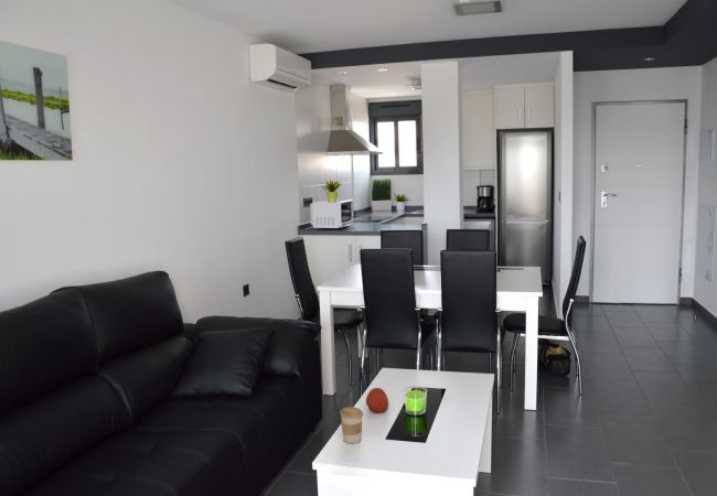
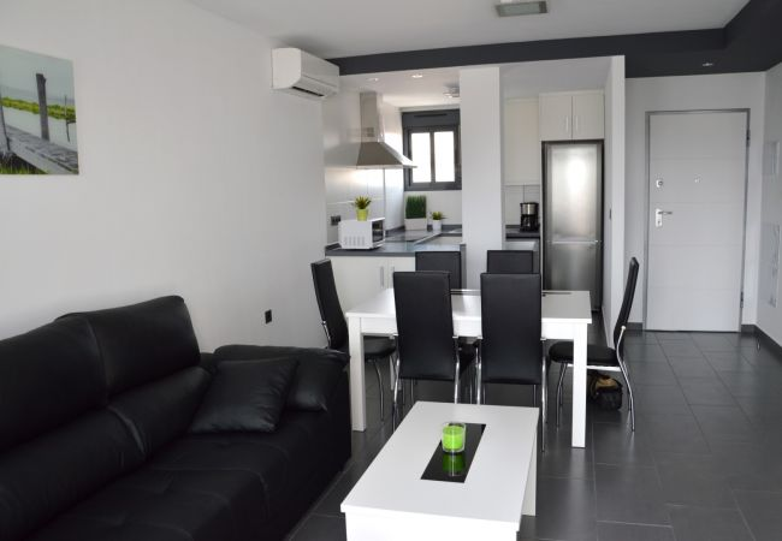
- apple (377, 399)
- coffee cup (352, 423)
